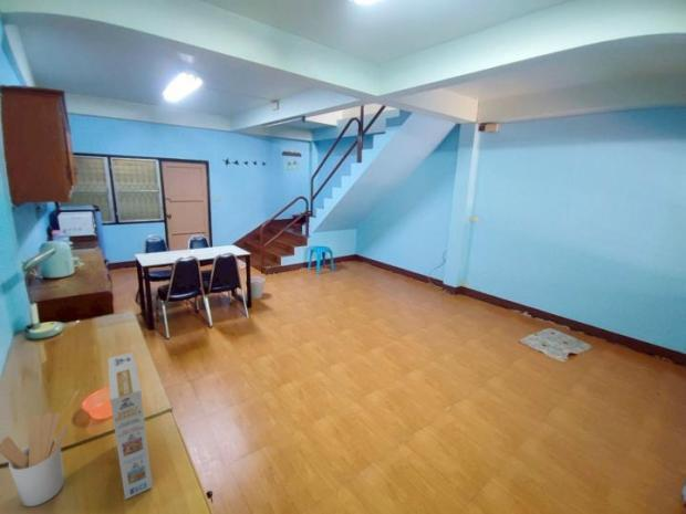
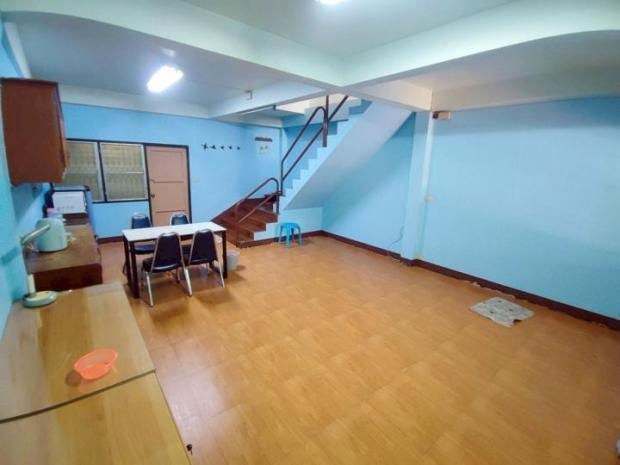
- cereal box (129, 419)
- utensil holder (41, 455)
